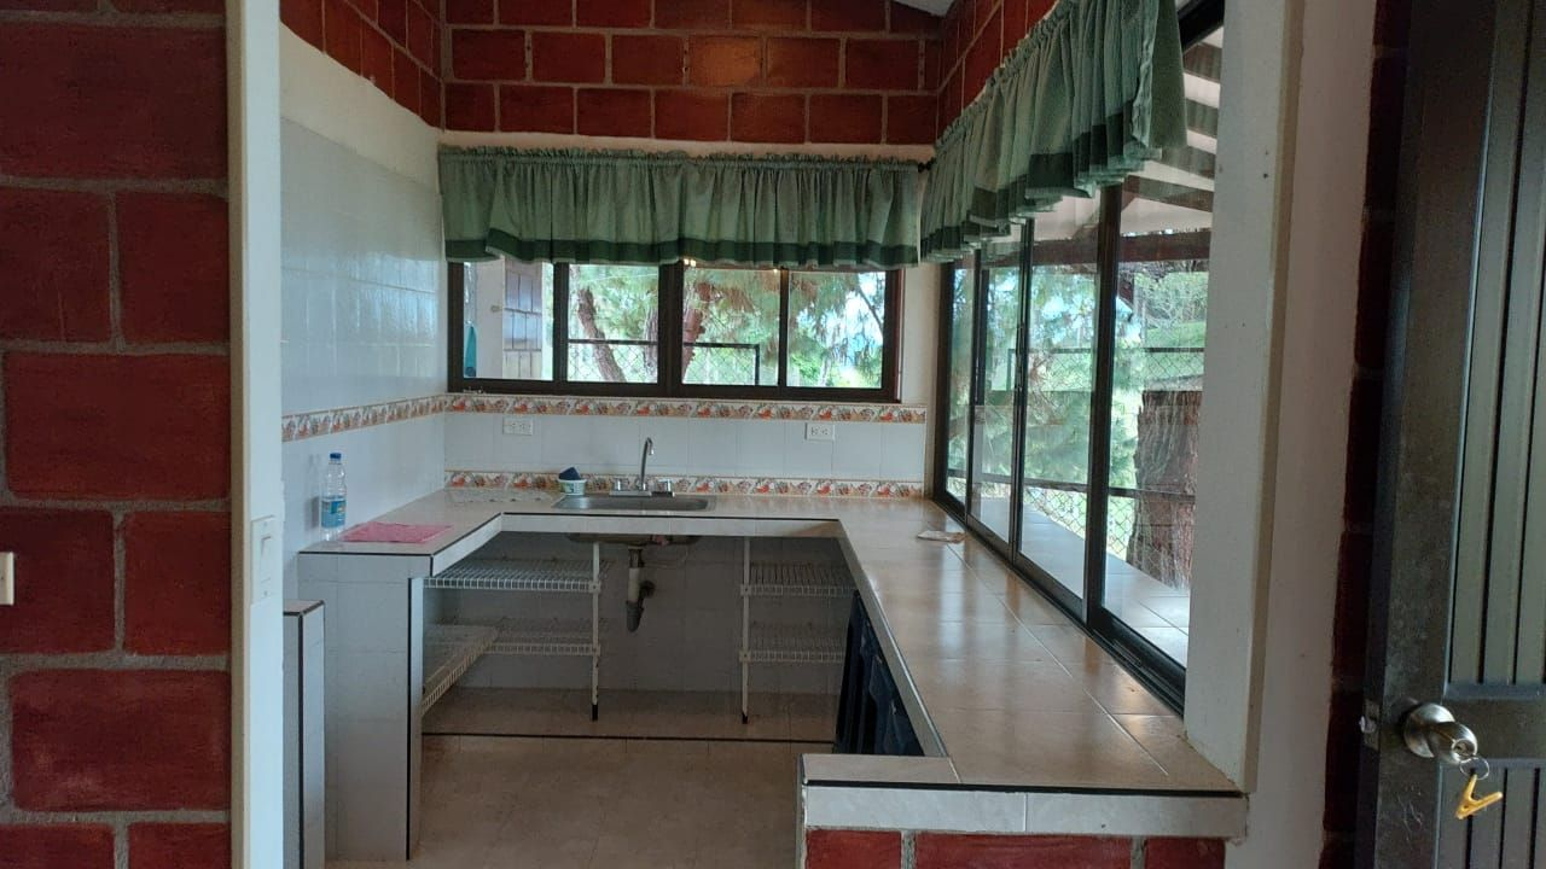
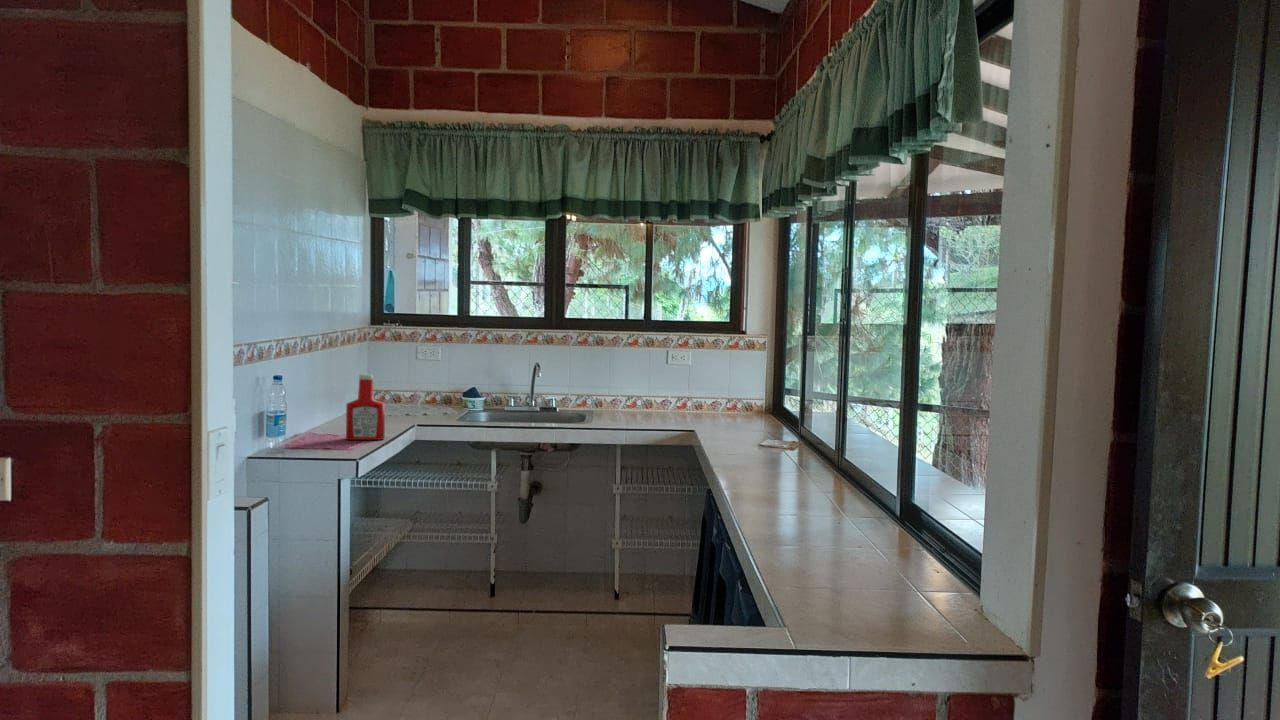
+ soap bottle (365, 406)
